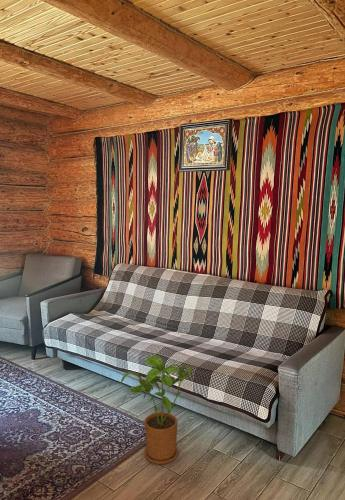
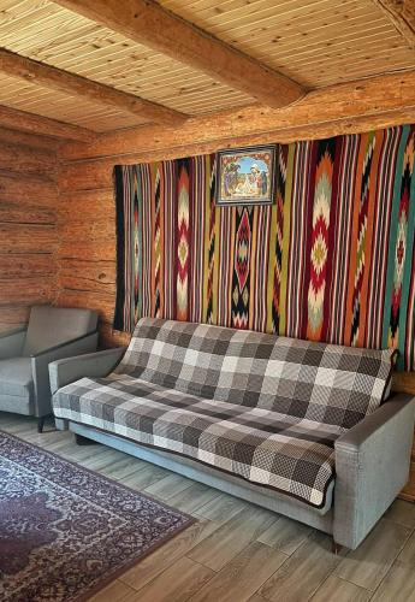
- house plant (155, 405)
